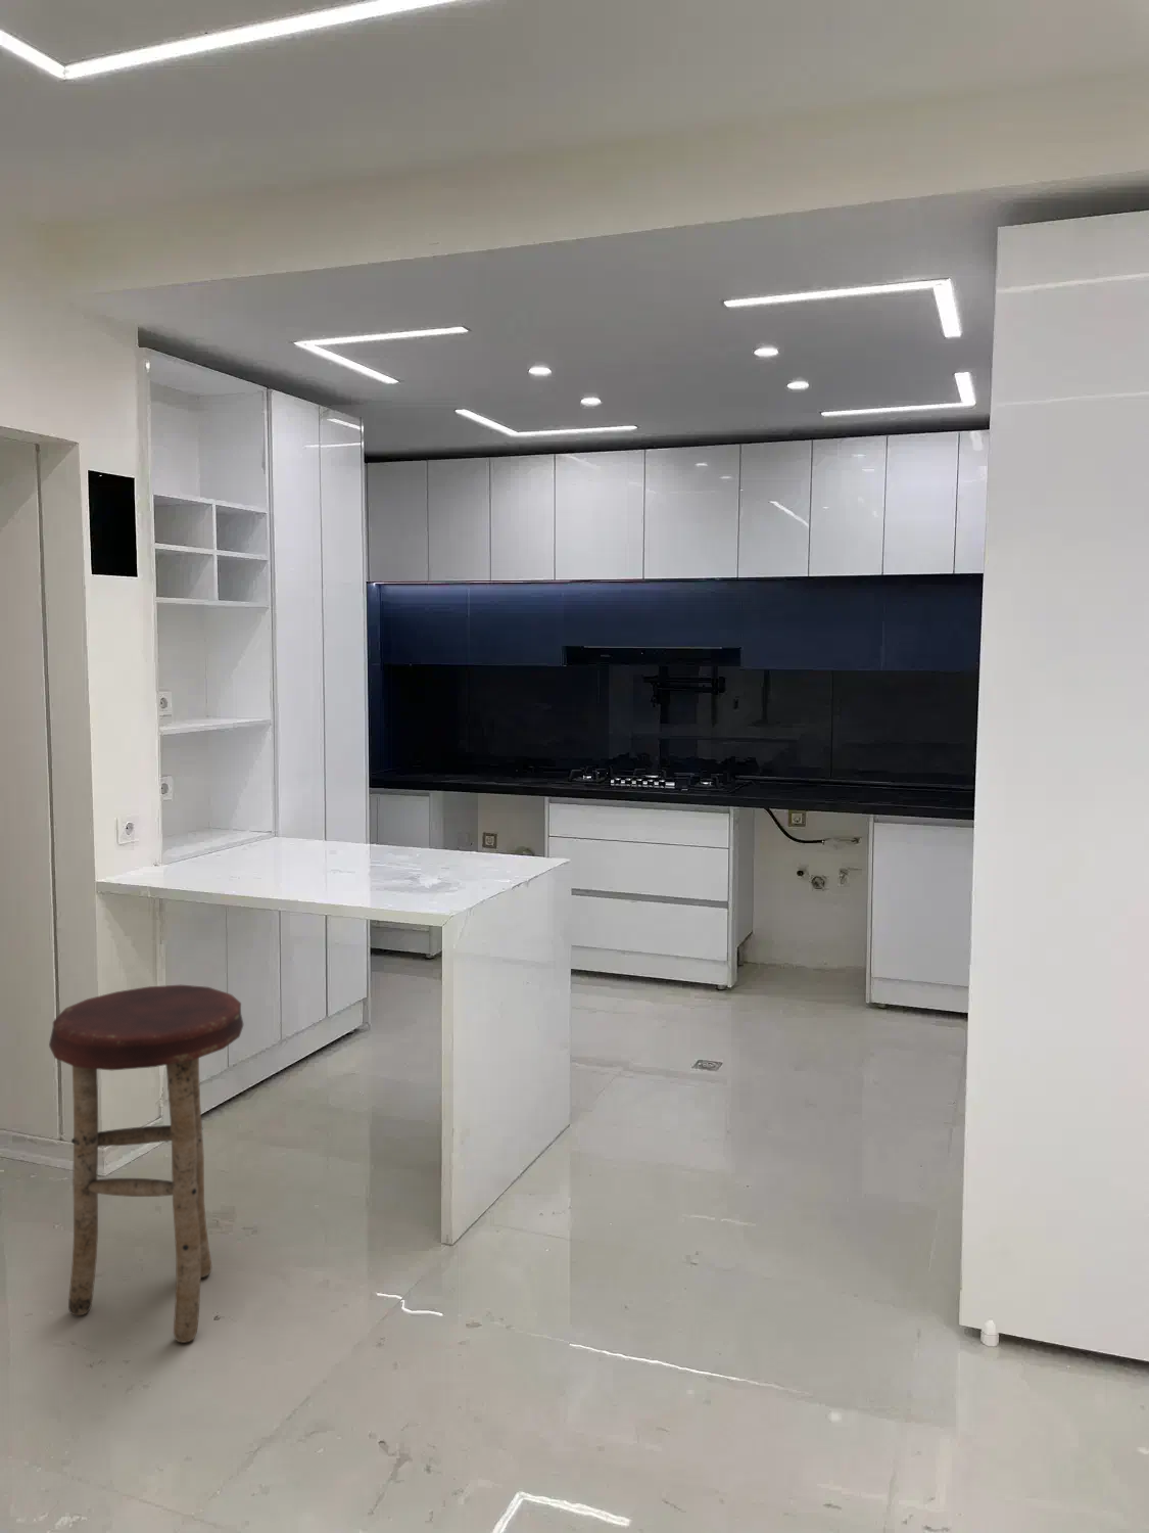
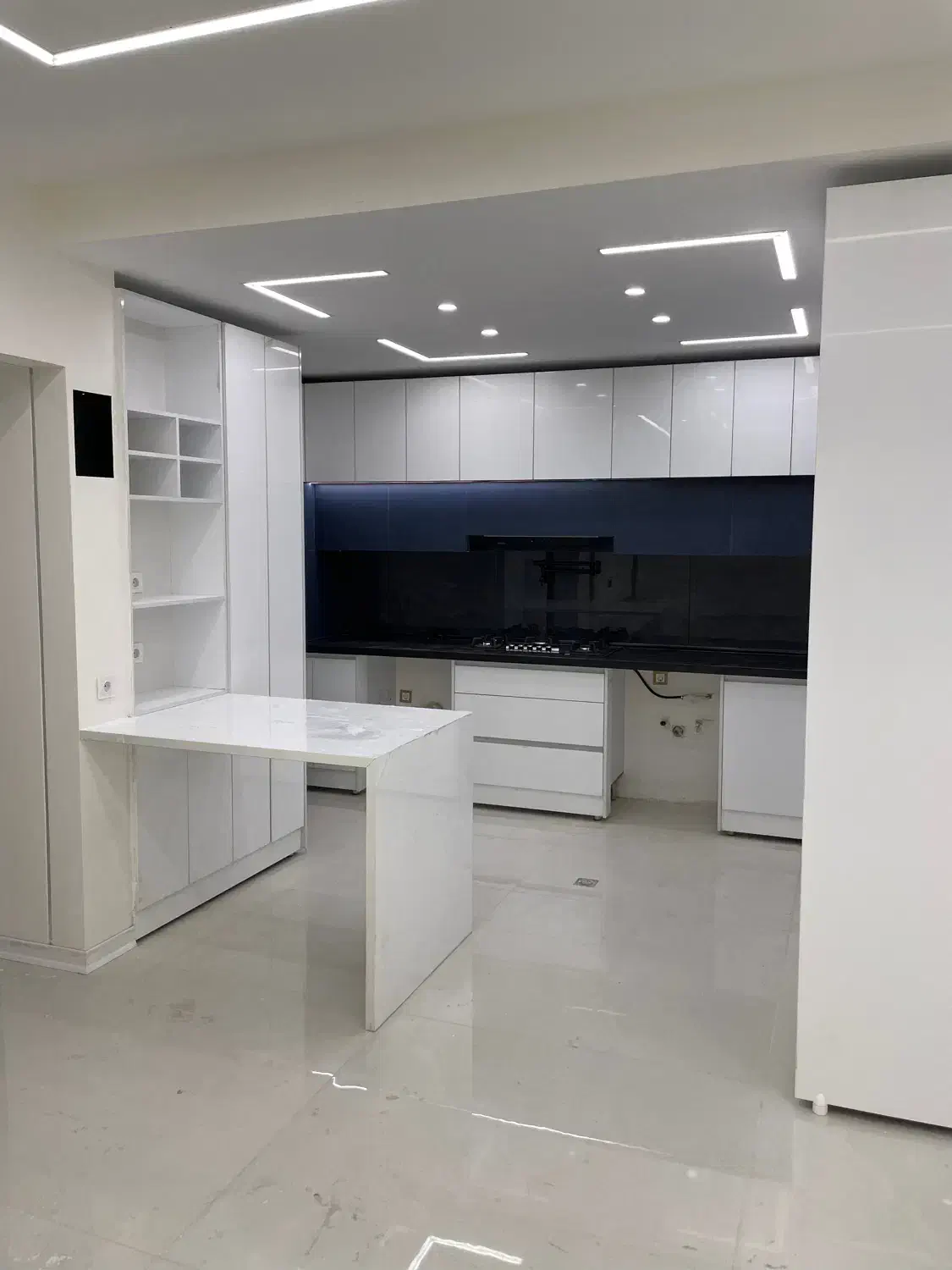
- stool (150, 1178)
